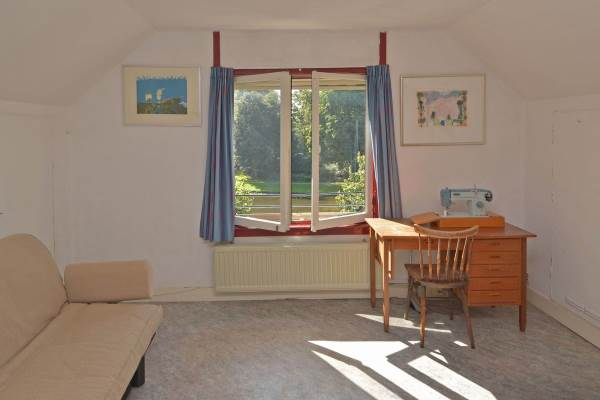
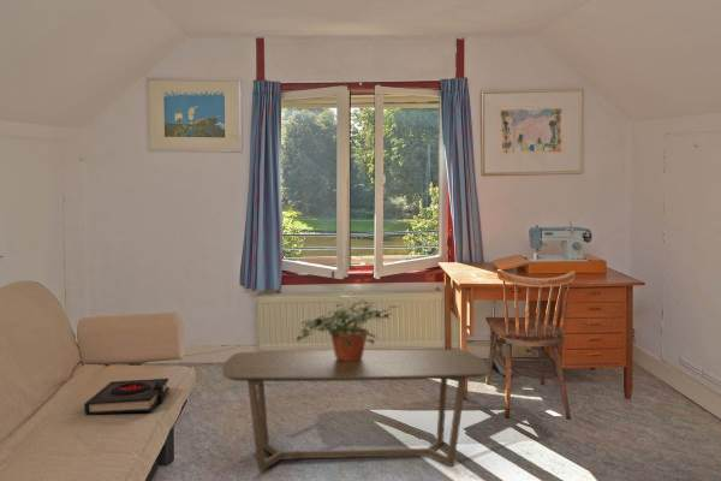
+ book (130, 393)
+ coffee table (352, 380)
+ potted plant (344, 331)
